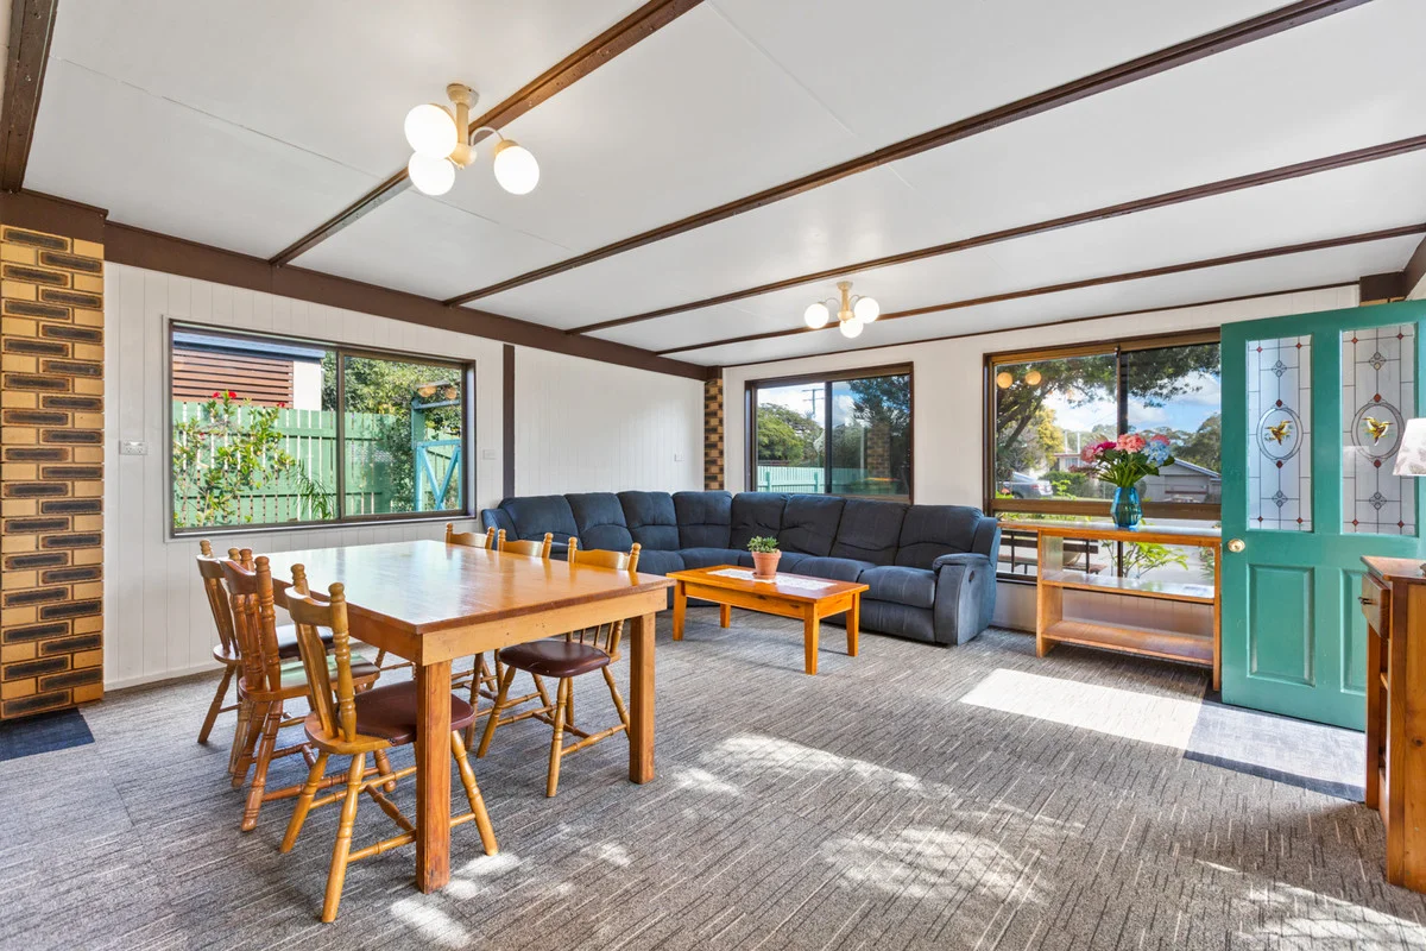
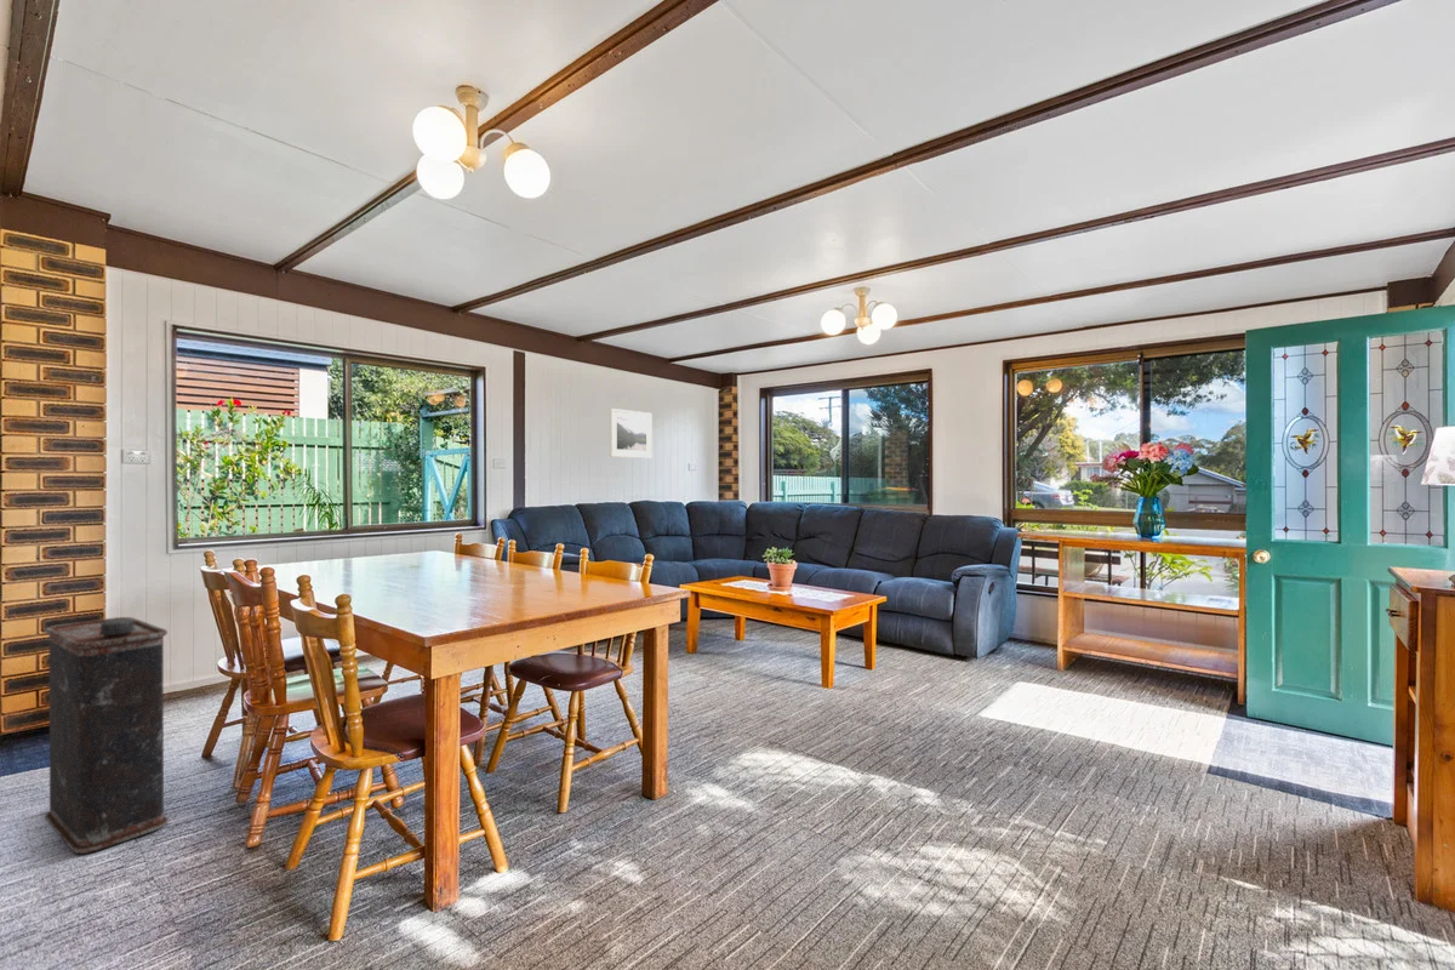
+ oil can (105, 718)
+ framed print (630, 434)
